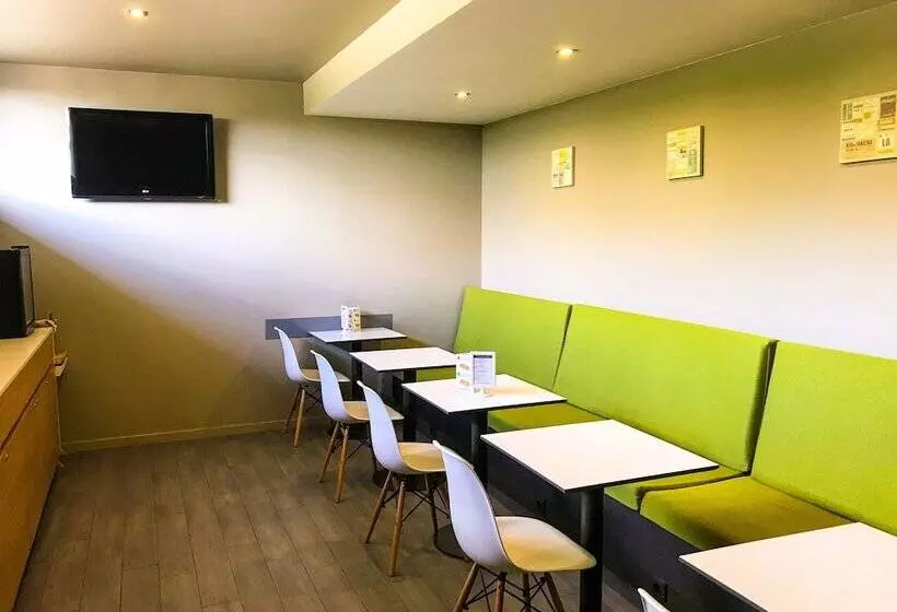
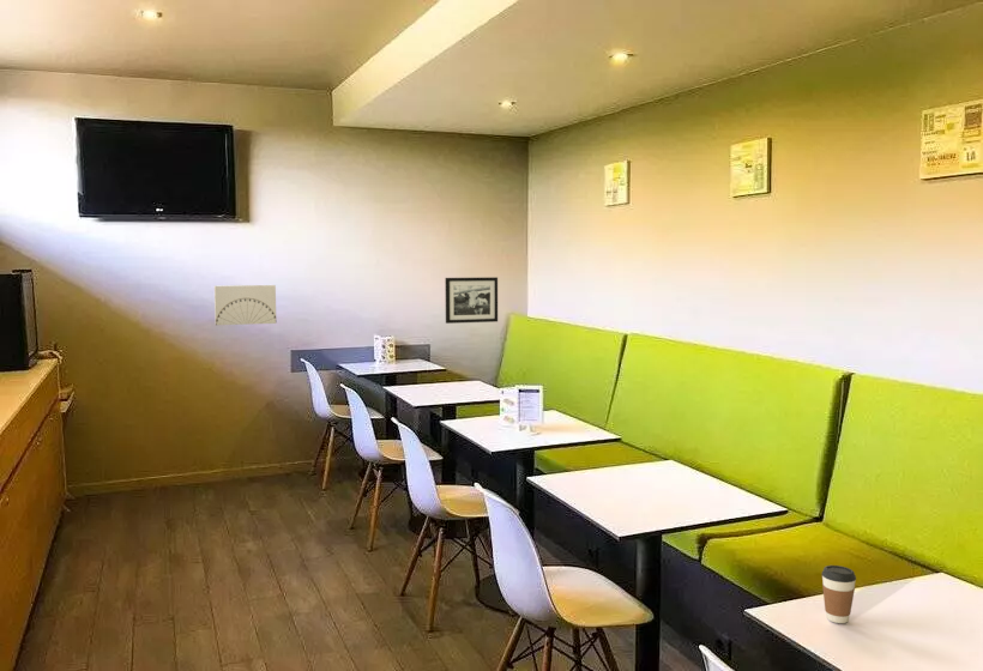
+ coffee cup (838, 593)
+ wall art (245, 304)
+ picture frame (471, 300)
